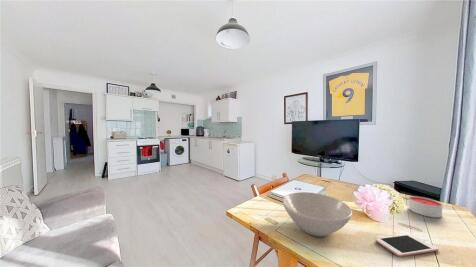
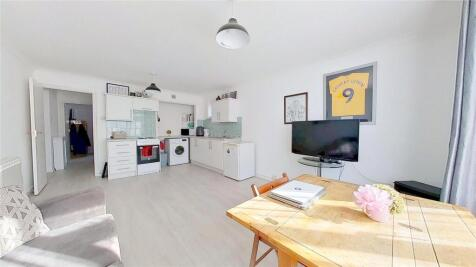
- candle (424, 205)
- cell phone (405, 244)
- bowl (314, 215)
